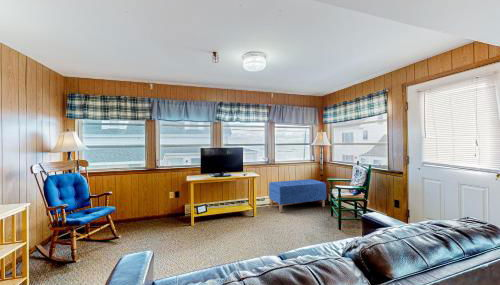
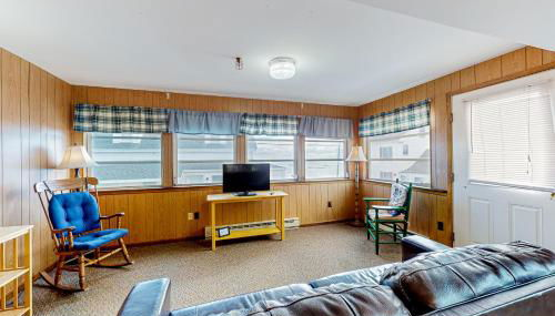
- bench (297, 194)
